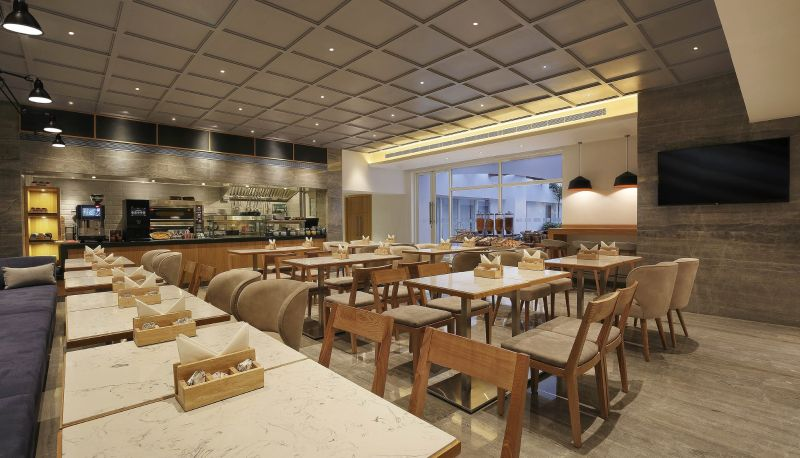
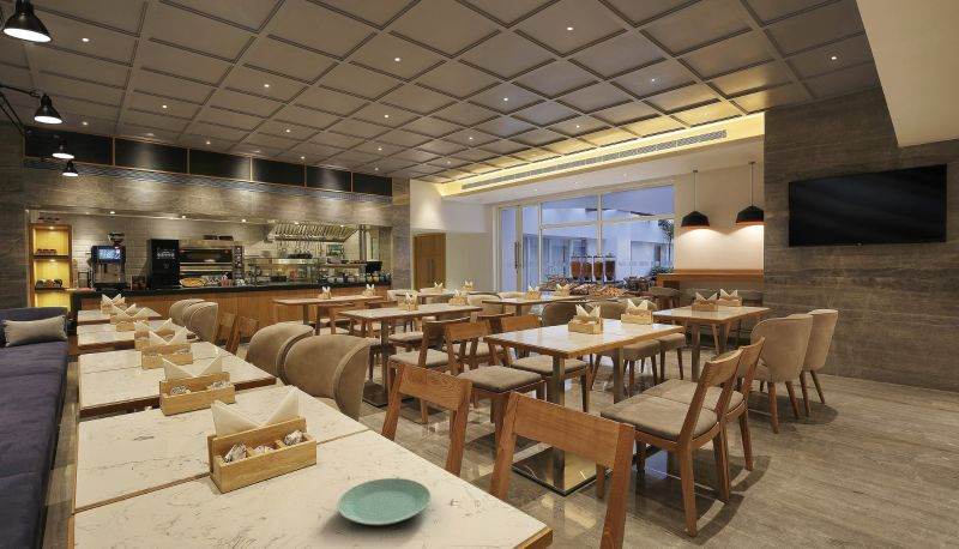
+ plate (385, 503)
